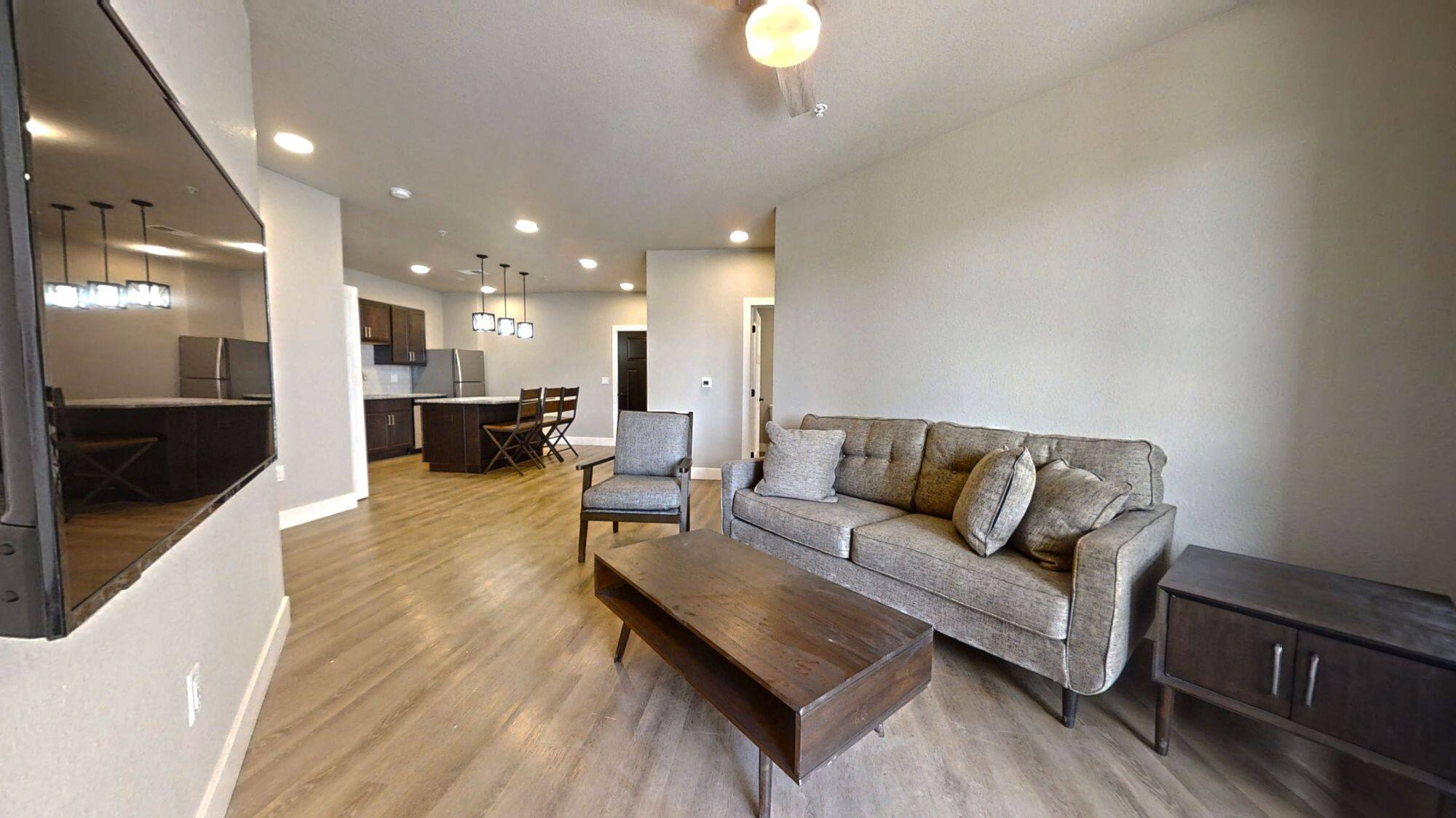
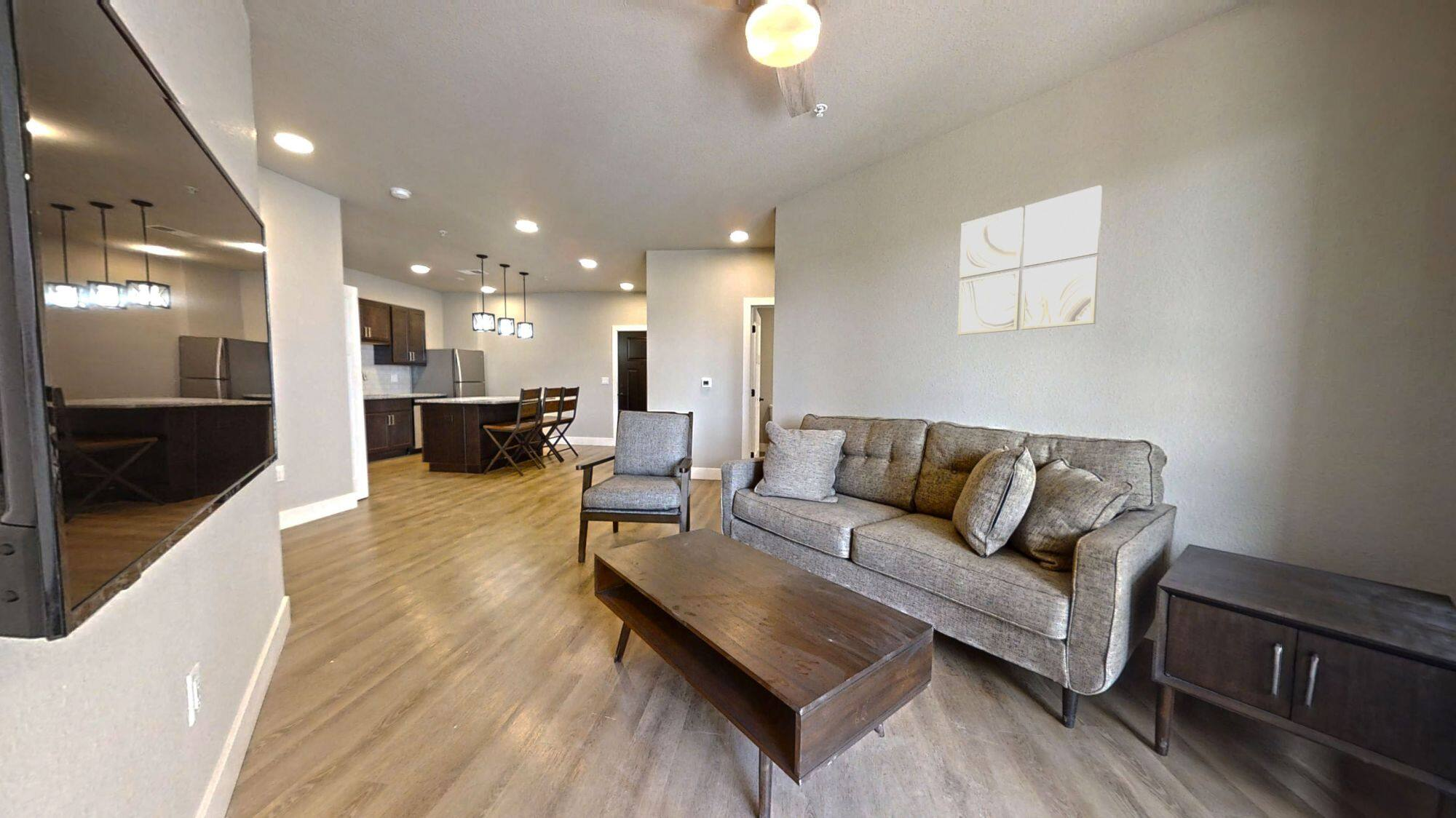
+ wall art (1021, 267)
